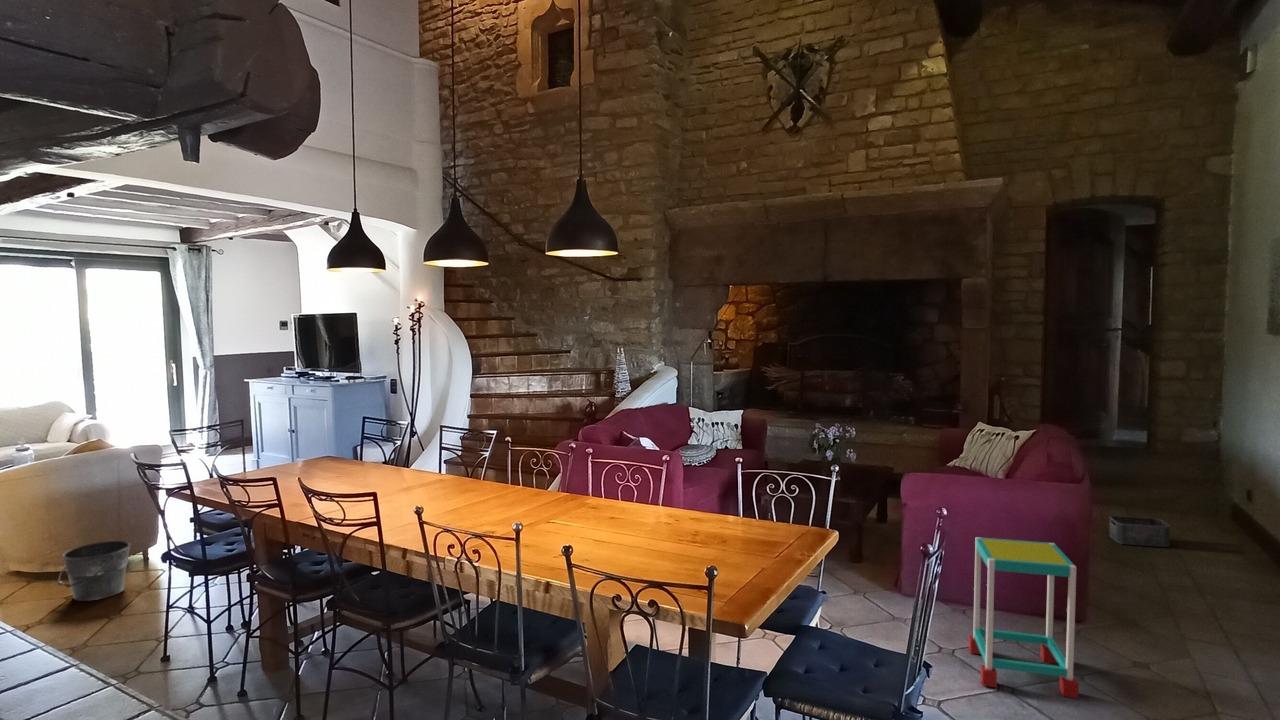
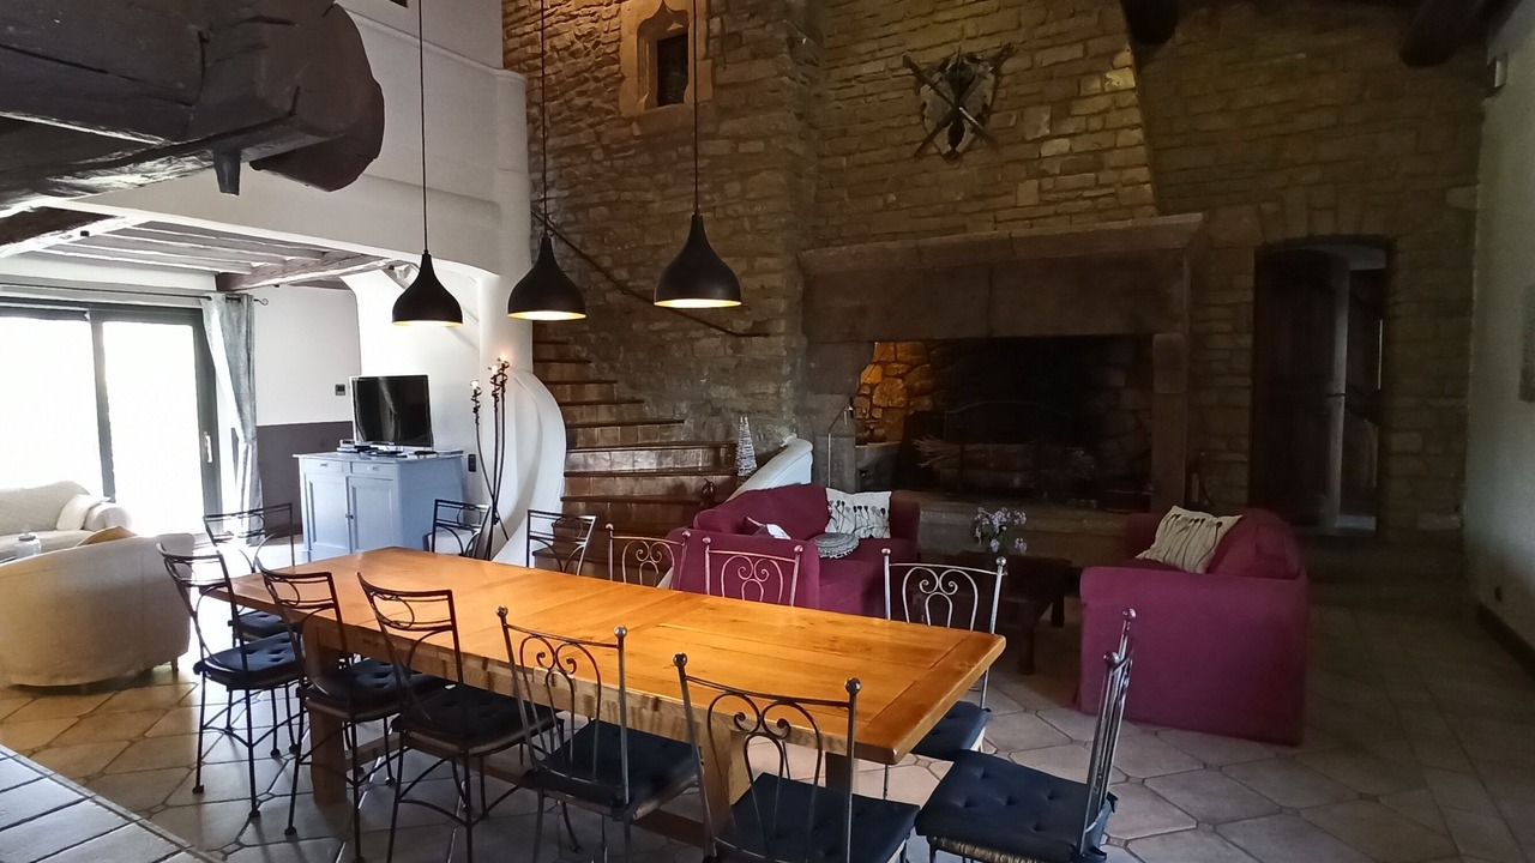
- storage bin (1138, 531)
- bucket (96, 571)
- side table (1017, 632)
